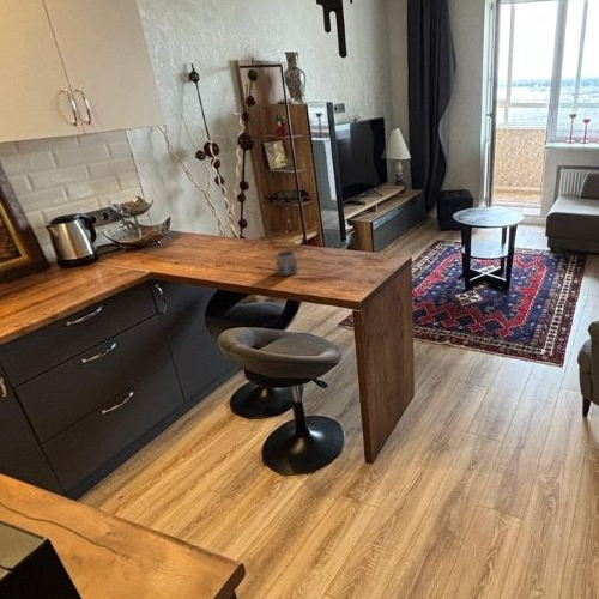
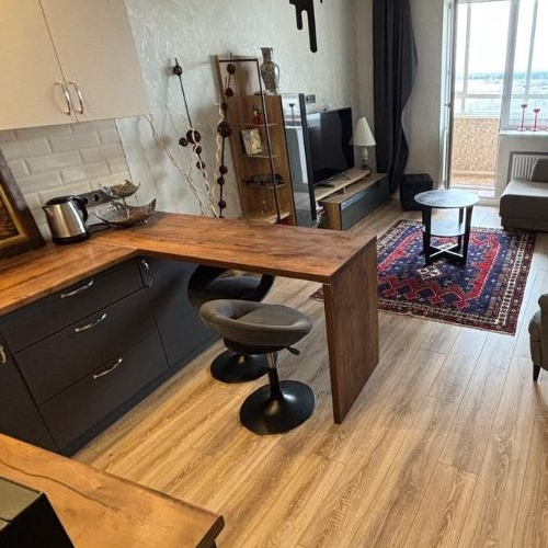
- mug (286, 264)
